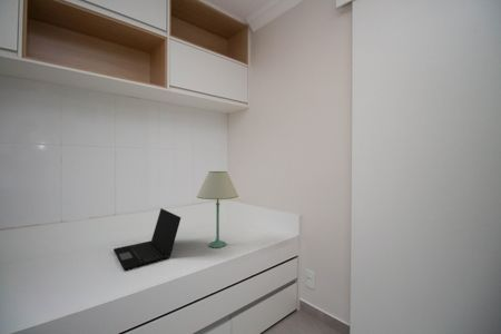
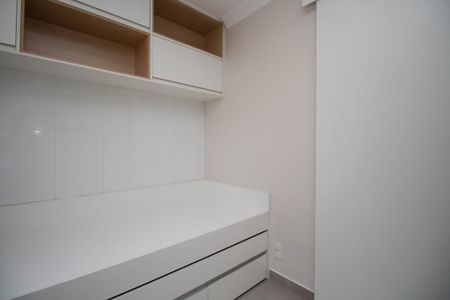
- laptop (153, 235)
- table lamp (217, 208)
